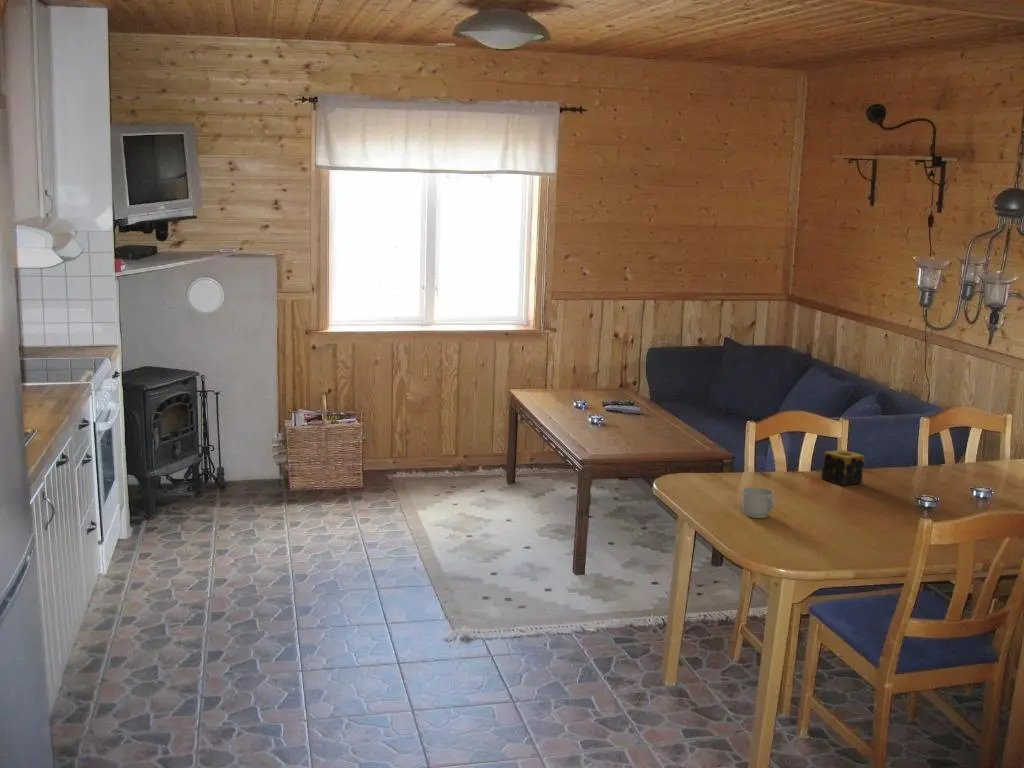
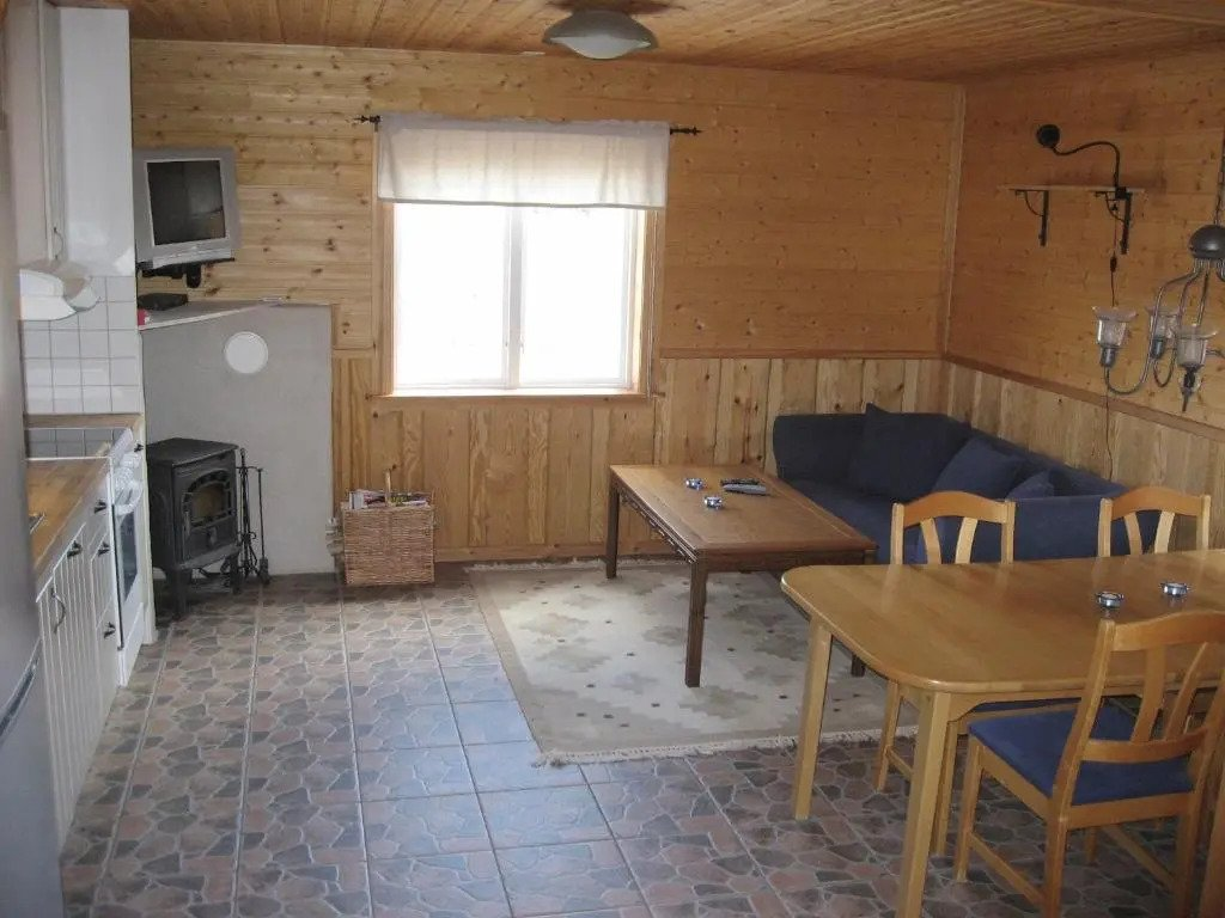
- candle (842, 467)
- mug (760, 504)
